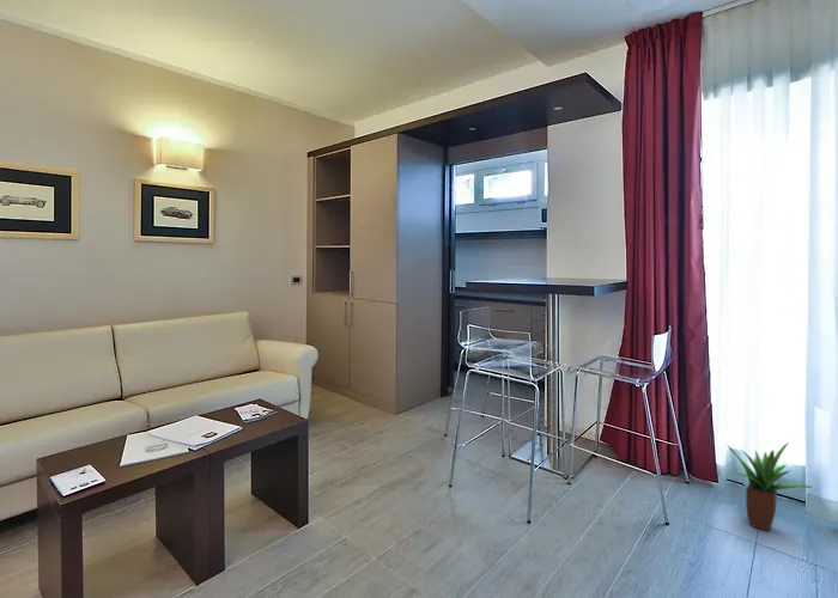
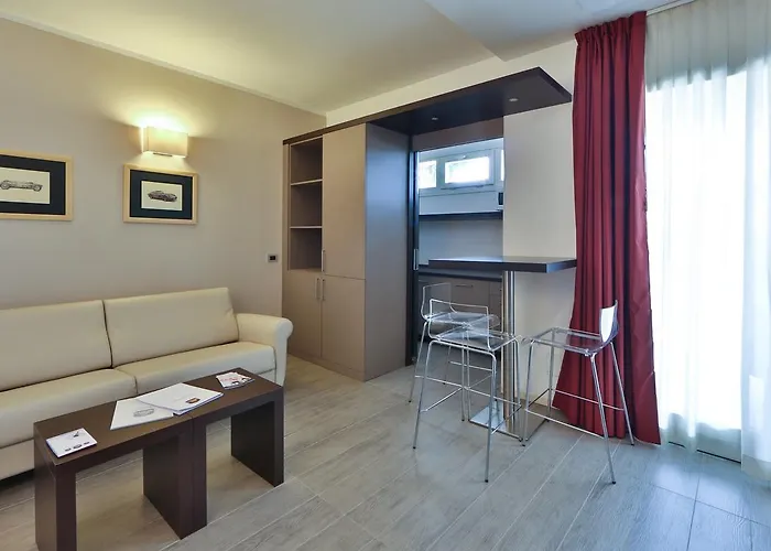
- potted plant (767, 483)
